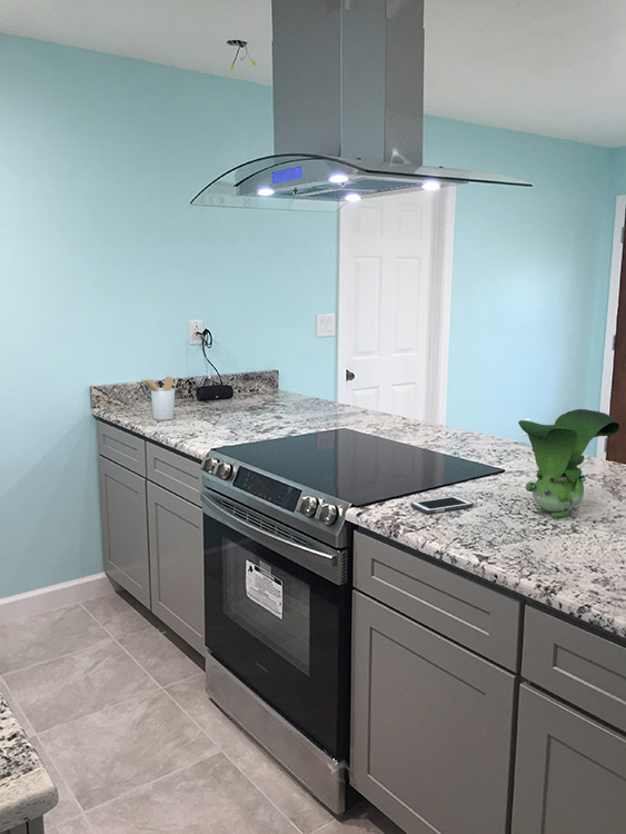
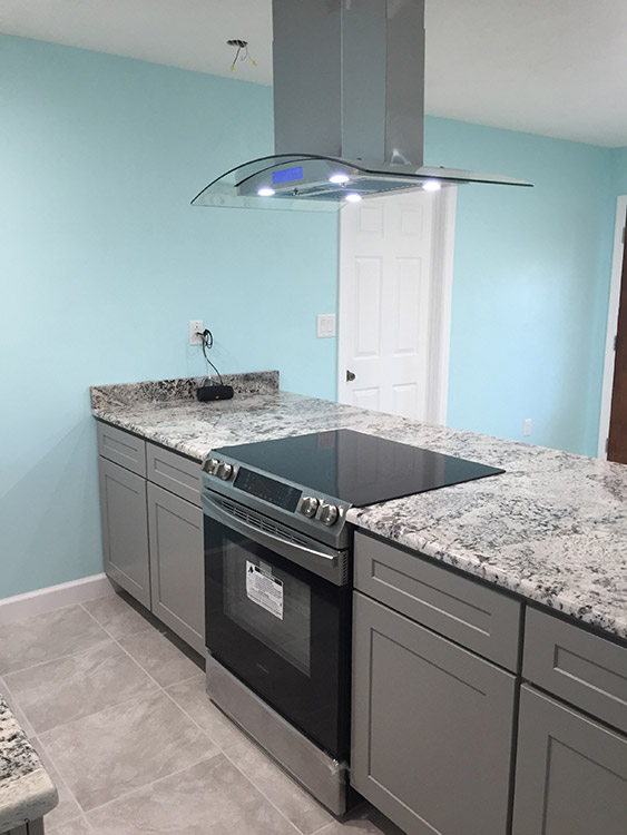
- toy figurine (564, 463)
- cell phone (441, 504)
- utensil holder (157, 397)
